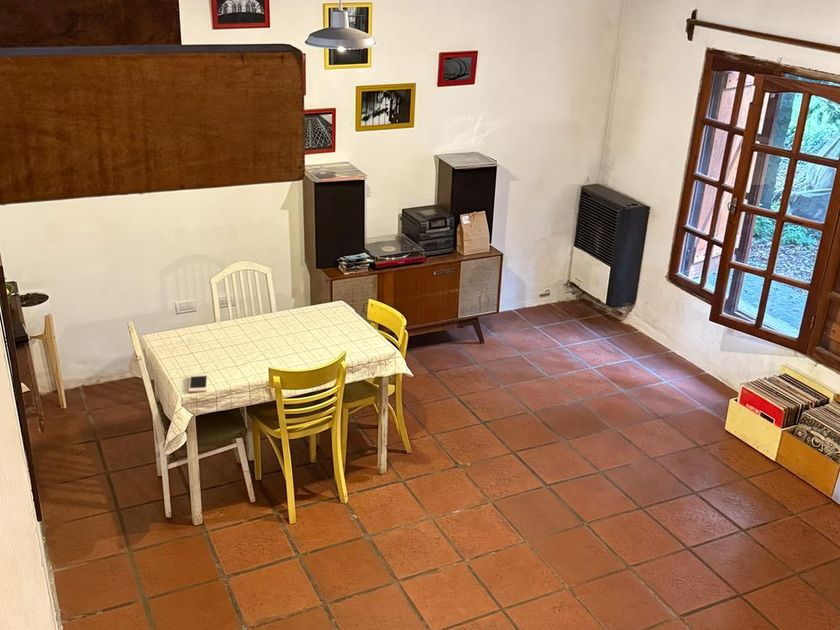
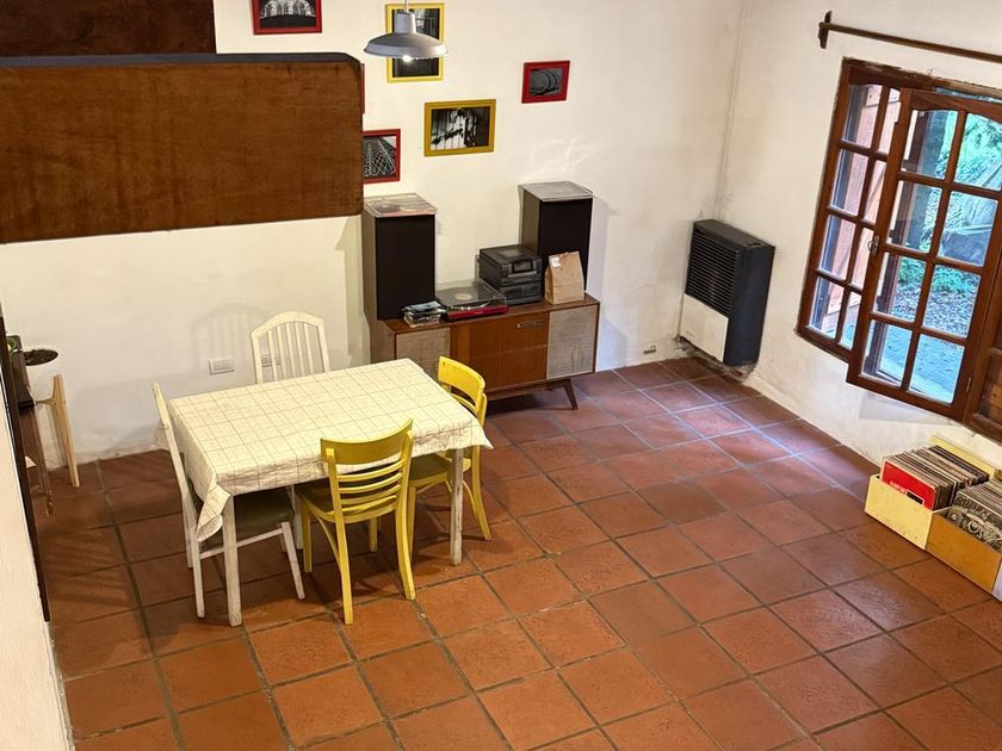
- cell phone (198, 383)
